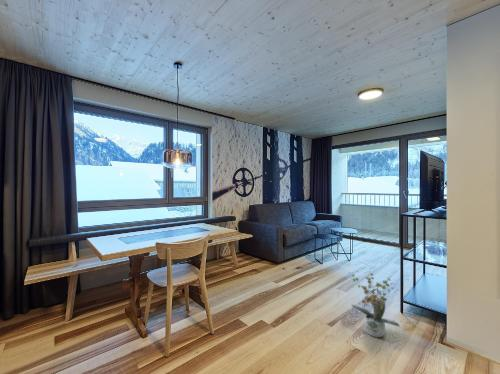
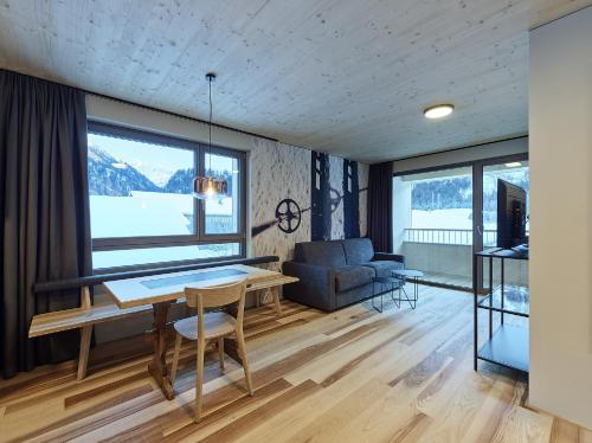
- potted plant (372, 303)
